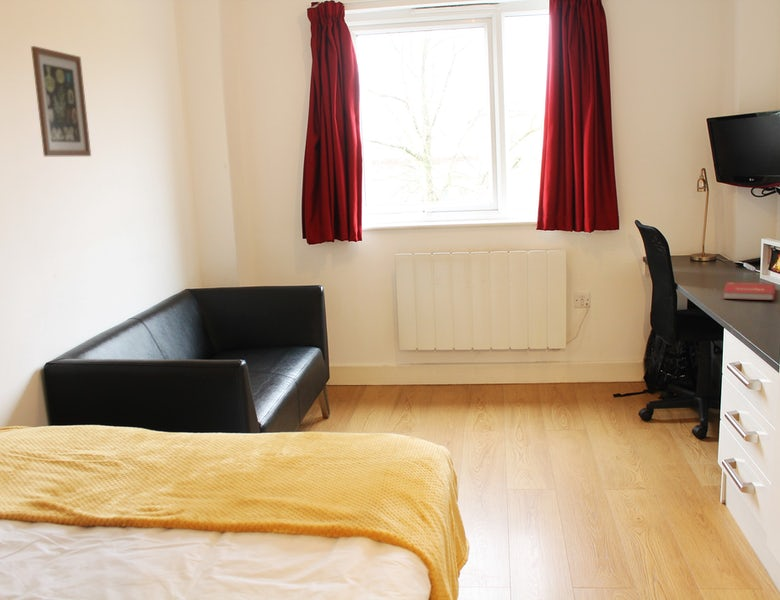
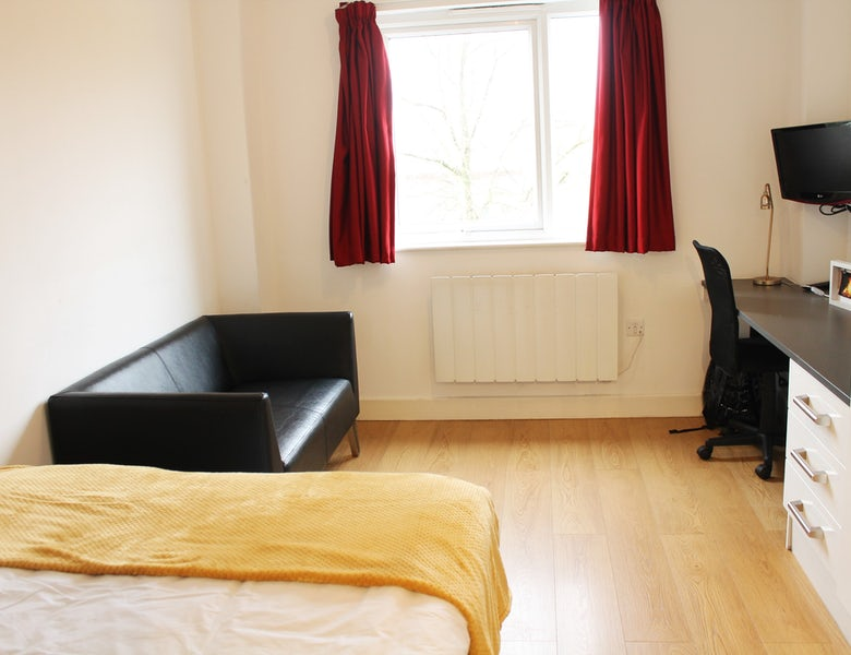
- book (749, 290)
- wall art (62, 104)
